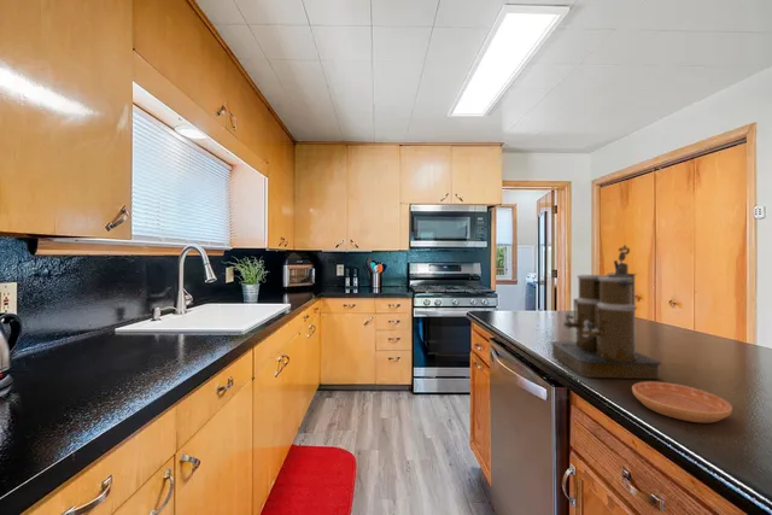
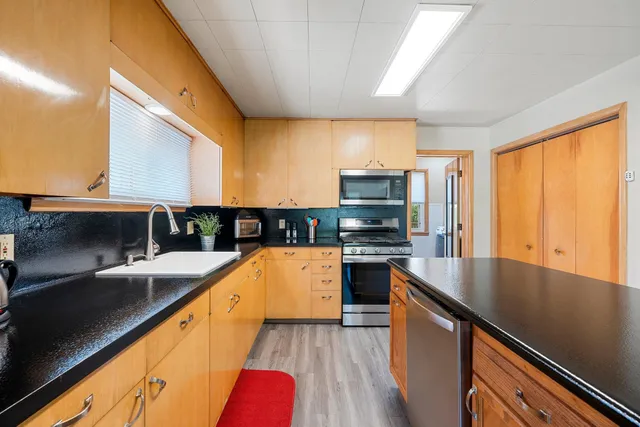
- saucer (678, 402)
- coffee maker (600, 305)
